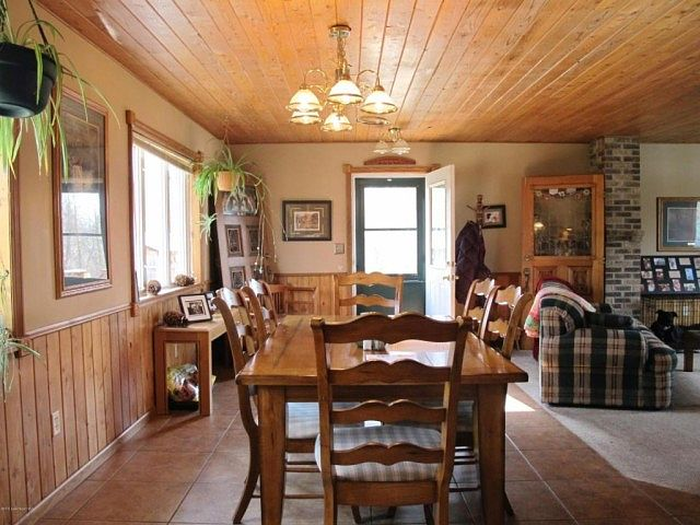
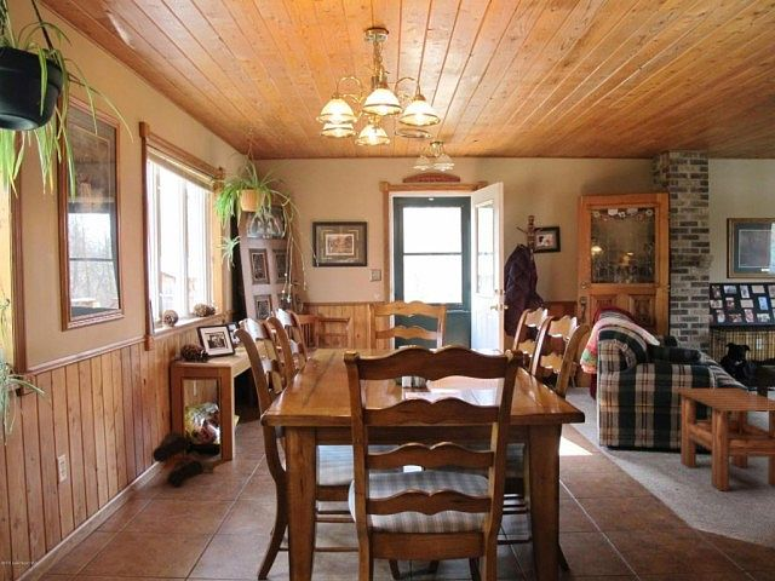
+ side table (729, 437)
+ boots (184, 450)
